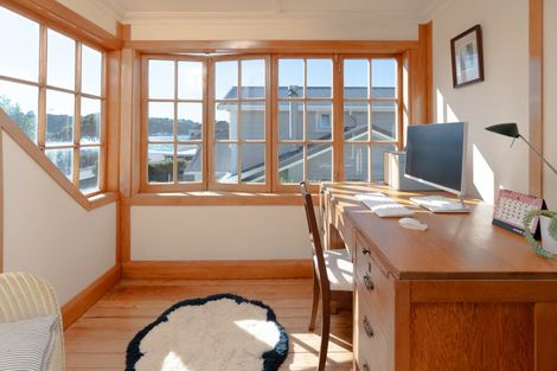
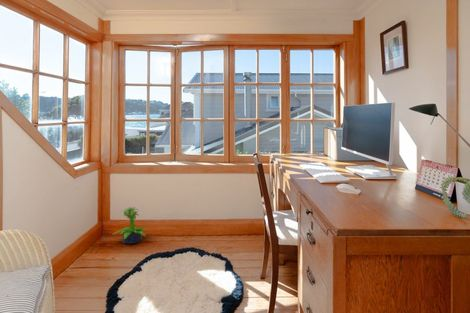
+ potted plant (131, 223)
